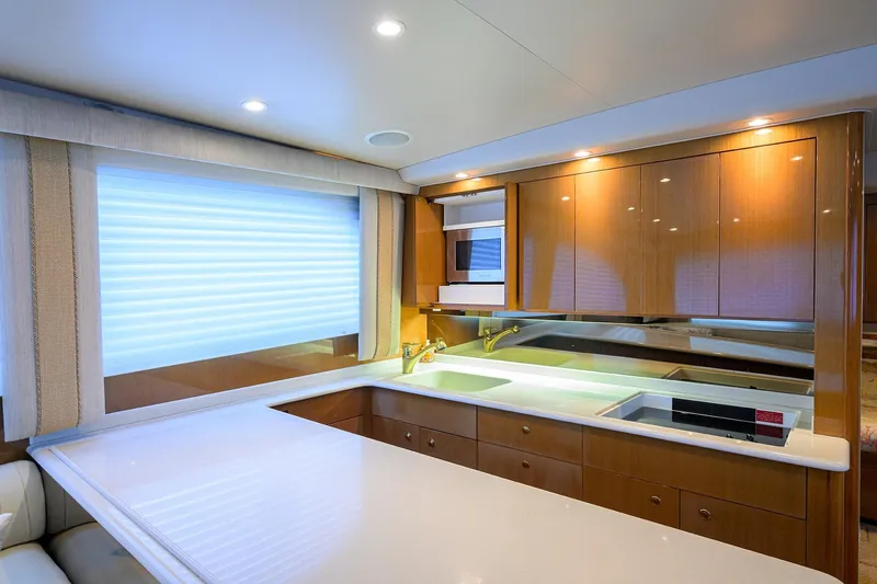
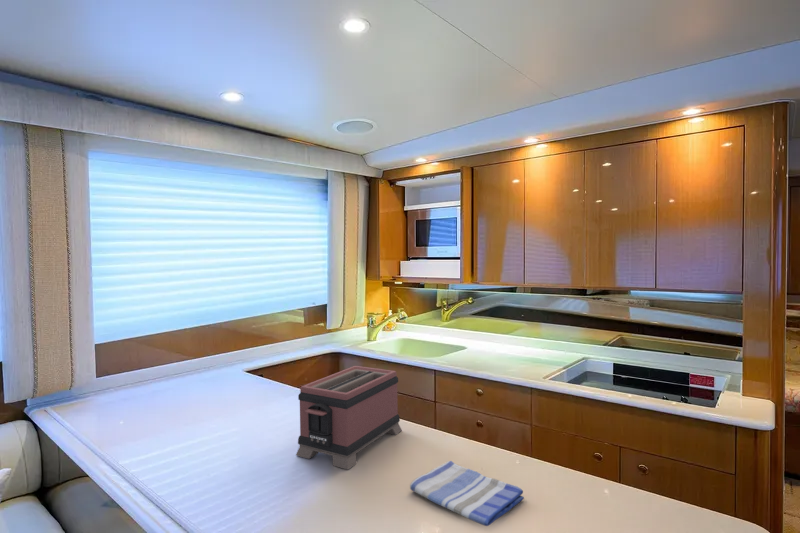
+ dish towel (465, 489)
+ toaster (348, 411)
